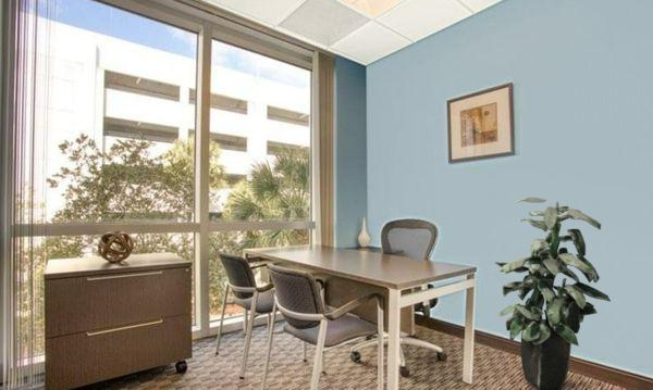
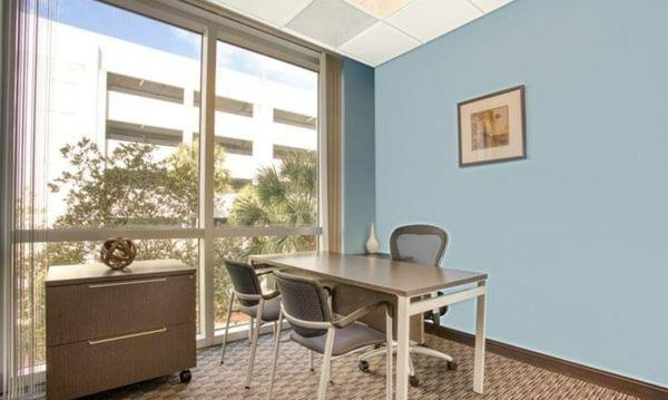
- indoor plant (544, 289)
